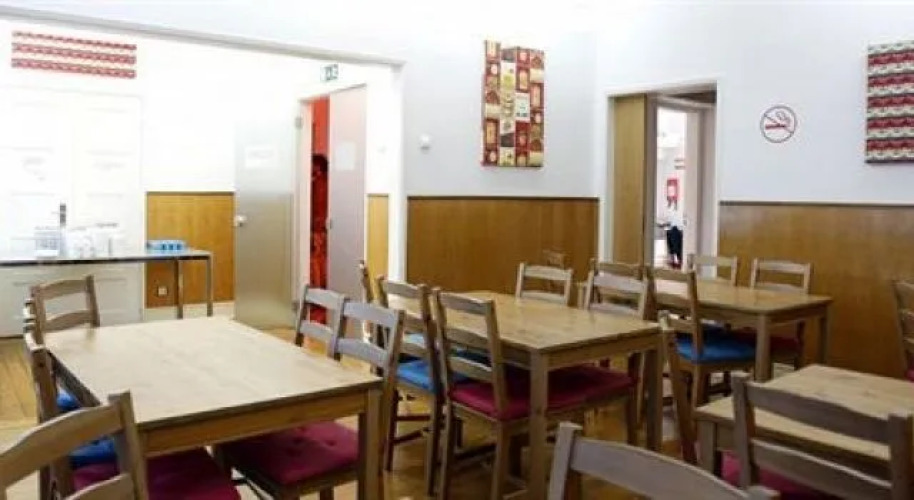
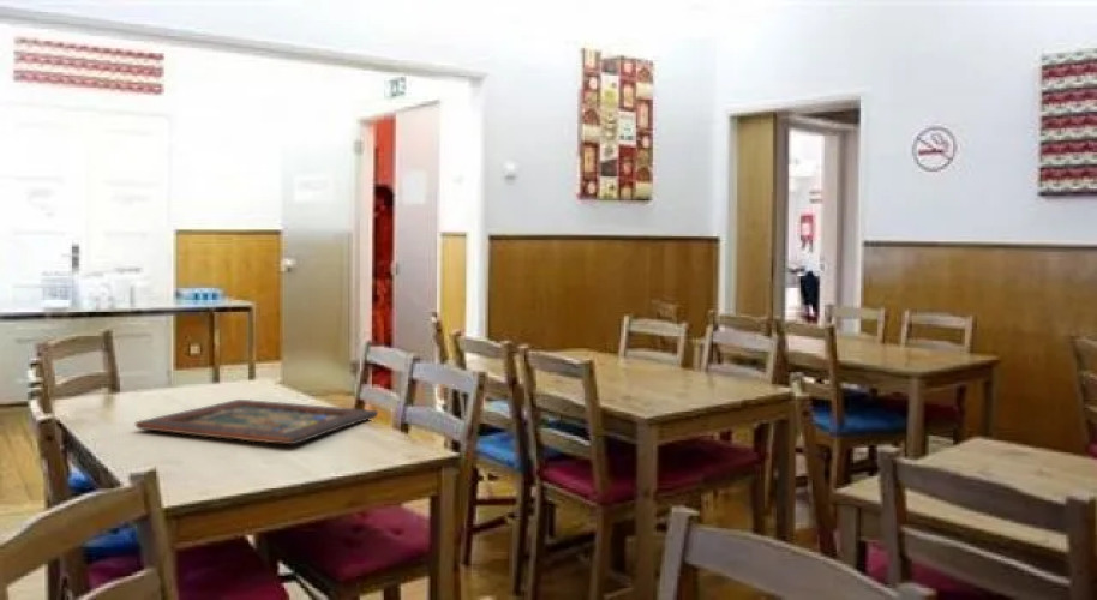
+ religious icon (262, 419)
